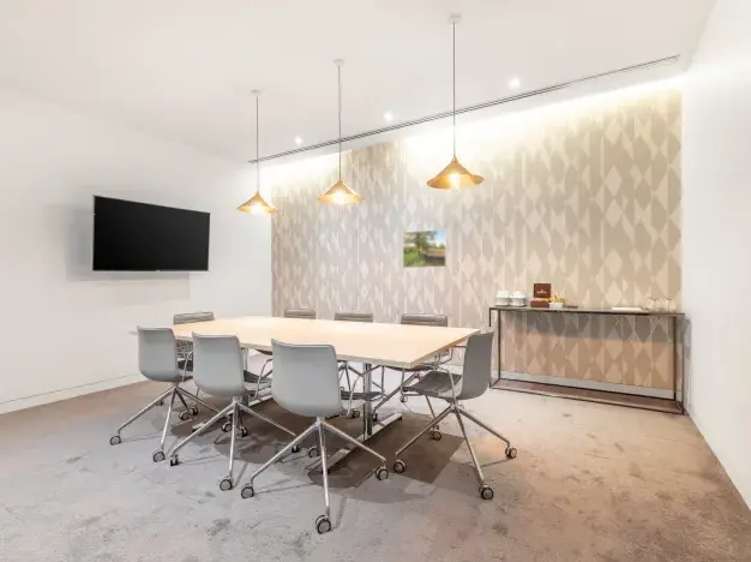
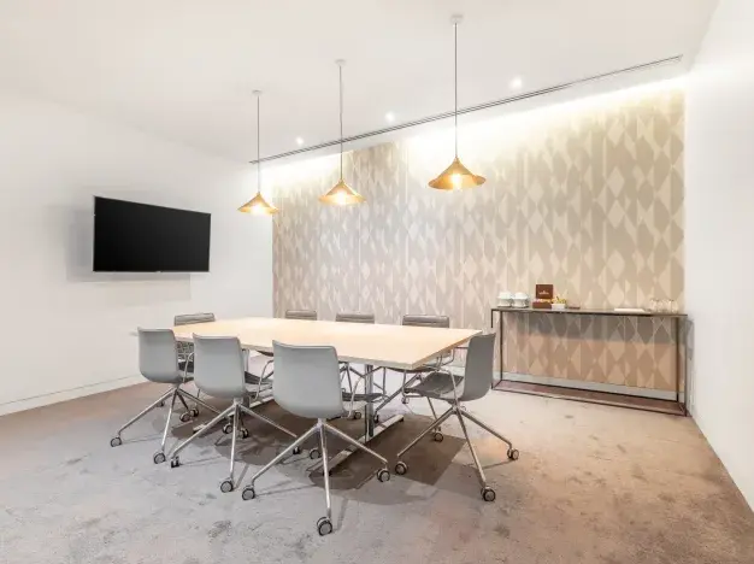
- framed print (423, 249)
